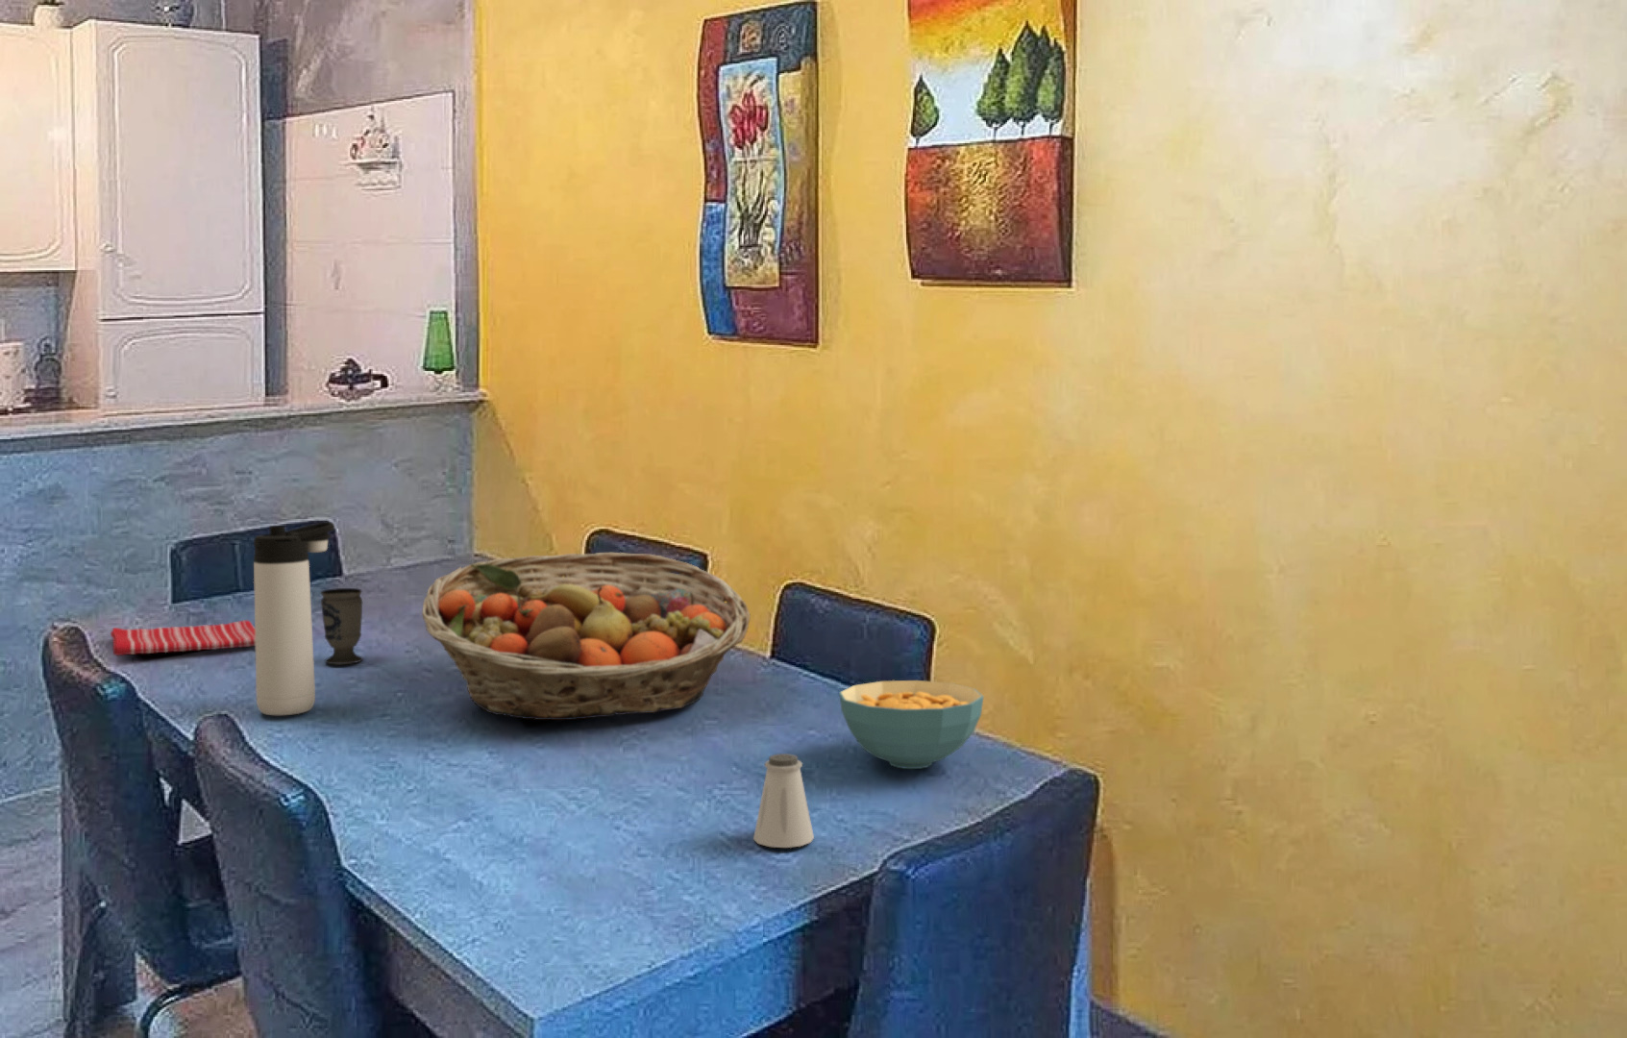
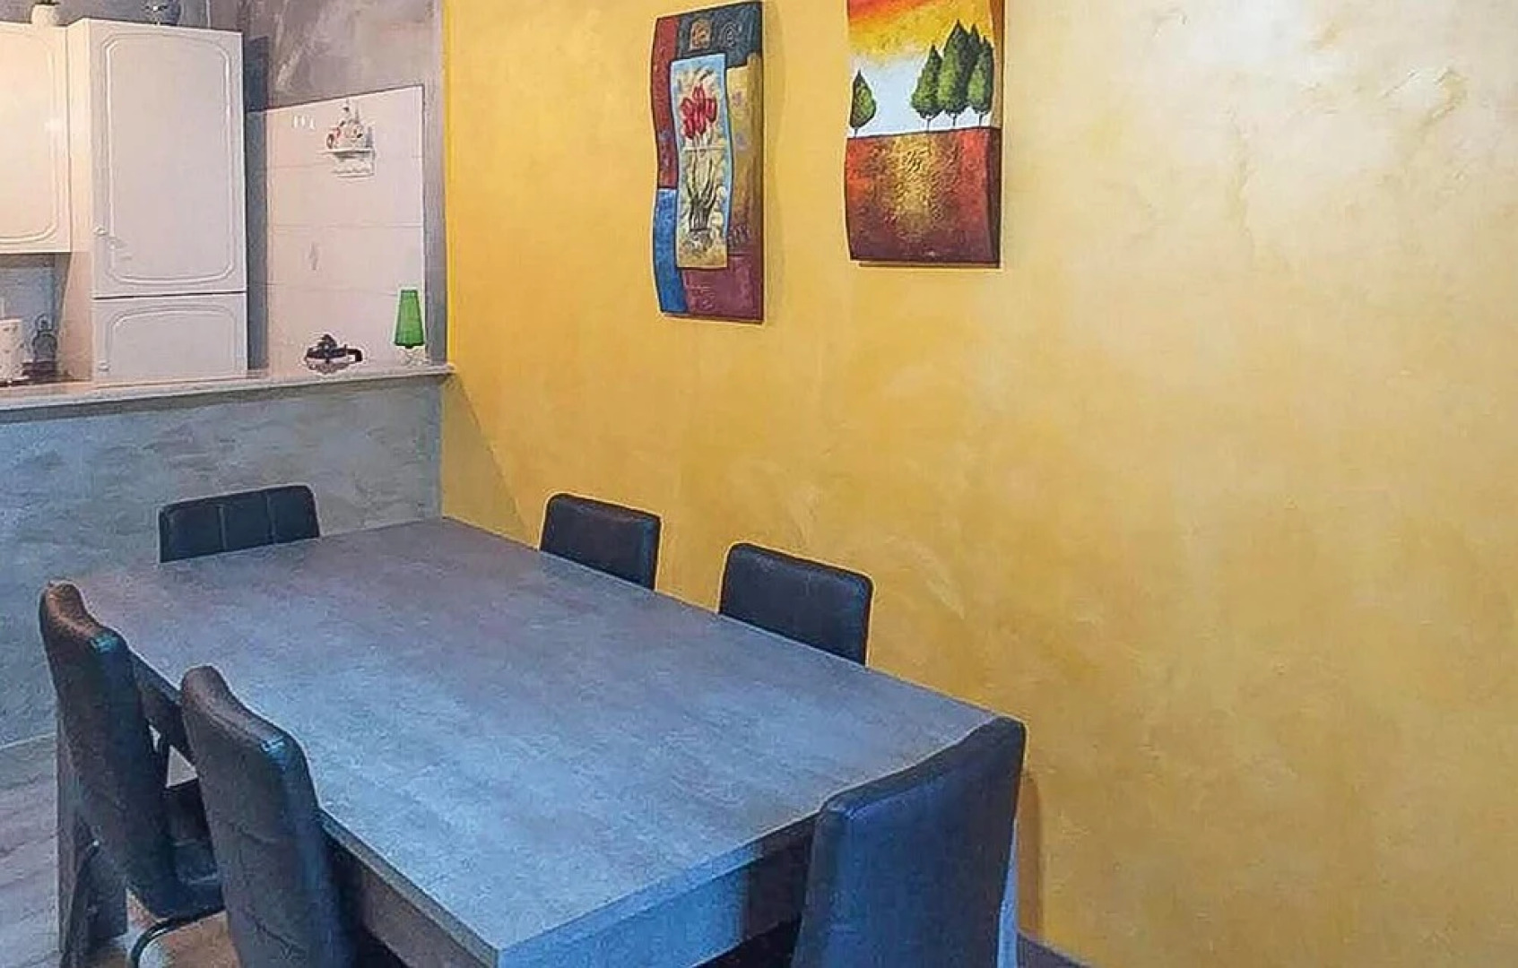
- dish towel (185, 636)
- fruit basket (588, 631)
- cereal bowl (910, 728)
- cup (343, 625)
- saltshaker (783, 797)
- thermos bottle (296, 617)
